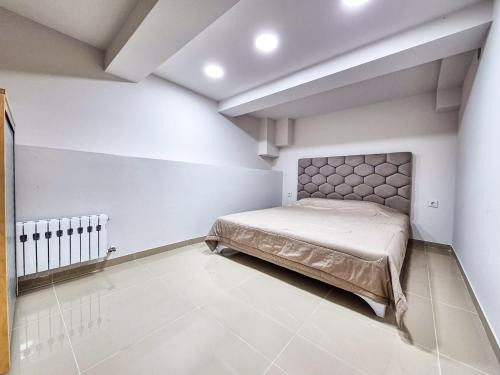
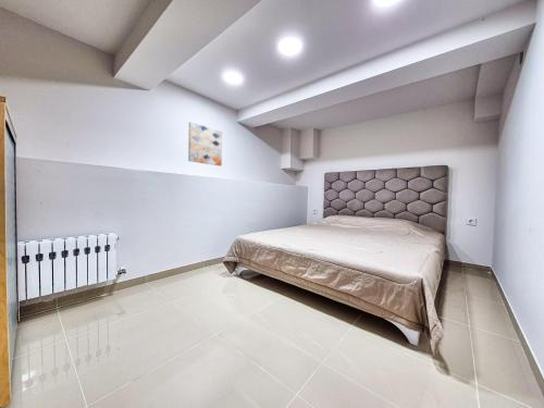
+ wall art (206, 145)
